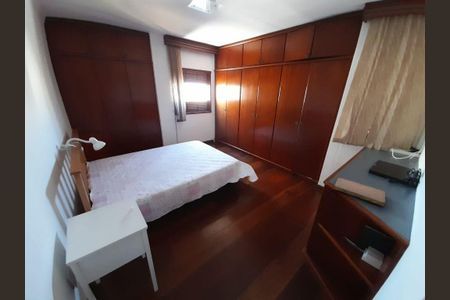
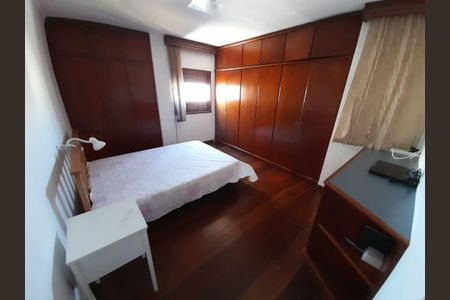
- notebook (358, 190)
